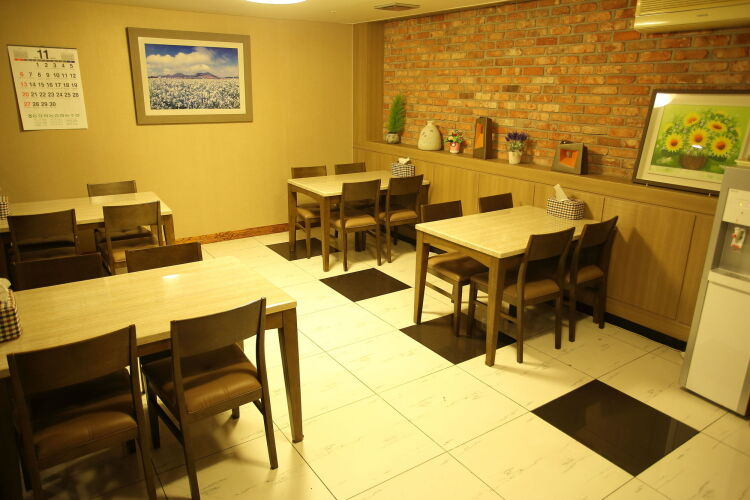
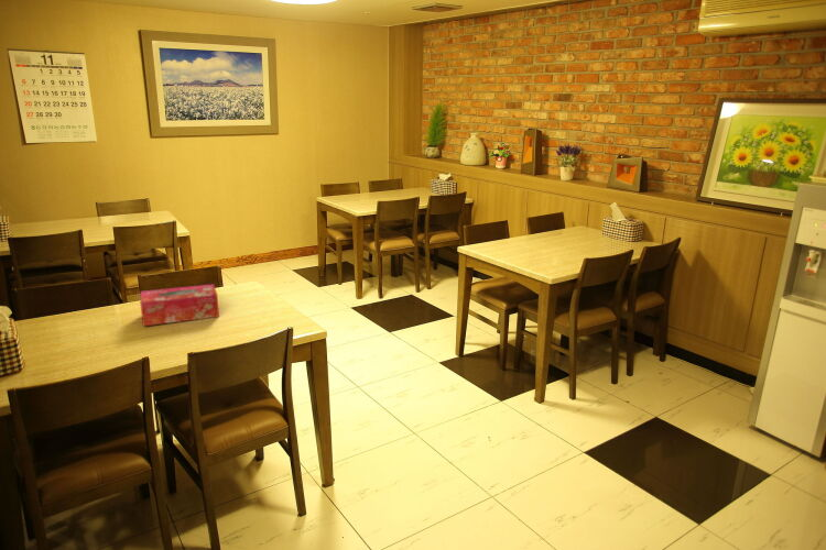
+ tissue box (180, 304)
